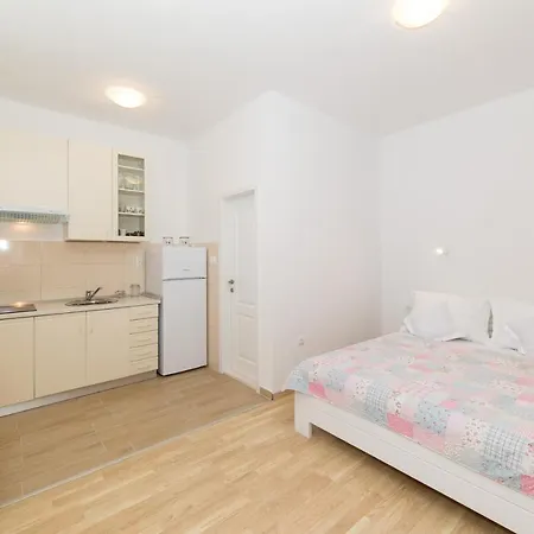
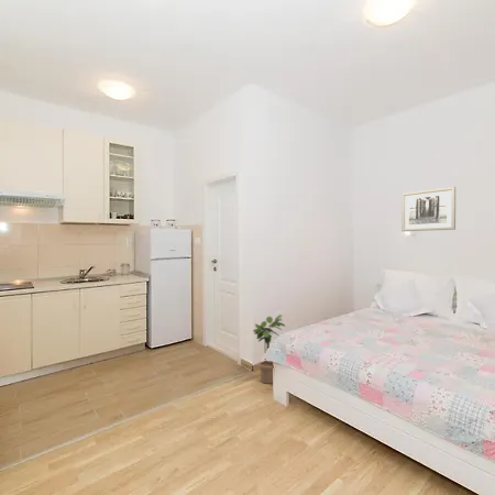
+ potted plant (266, 348)
+ wall art (427, 210)
